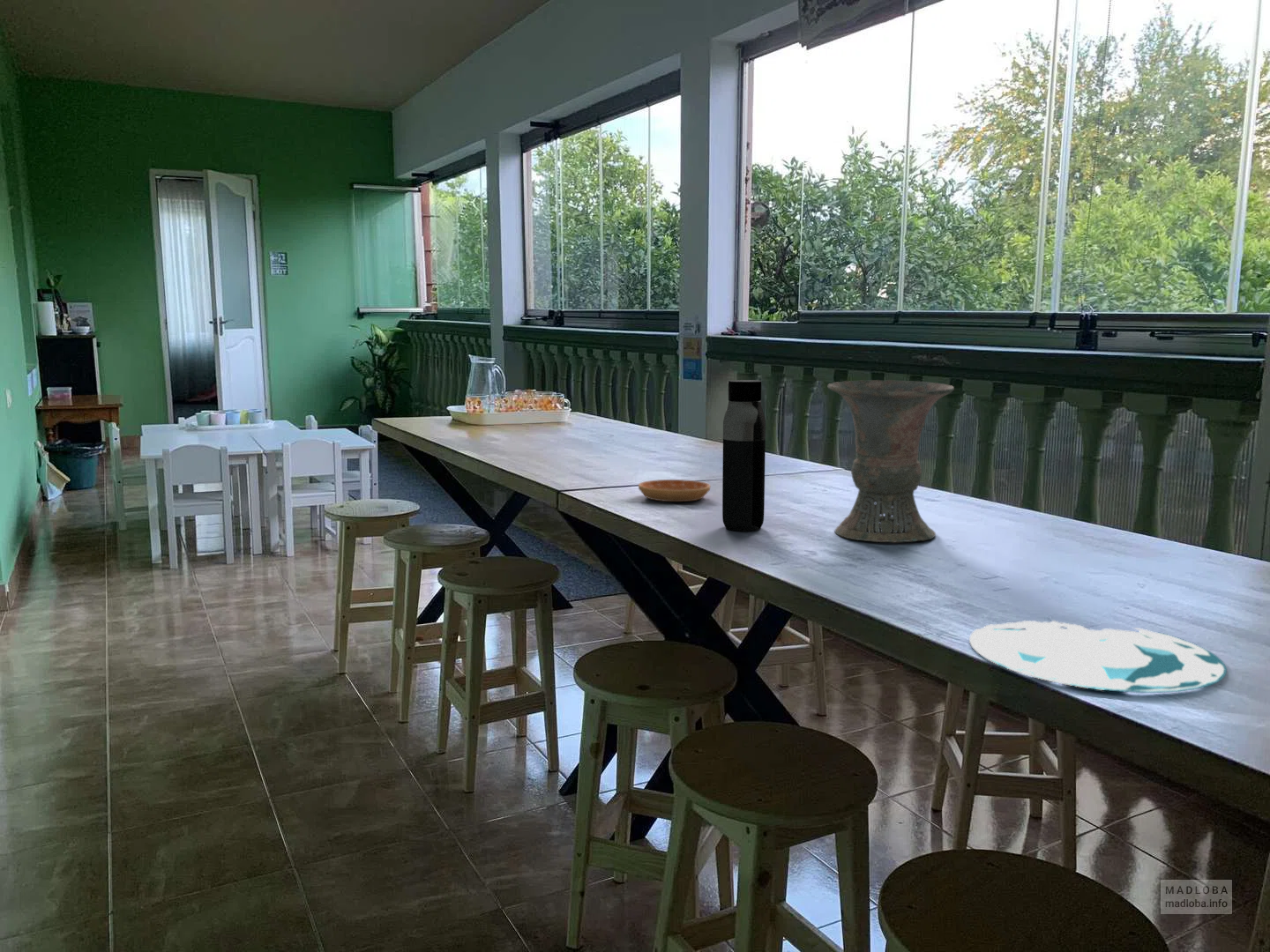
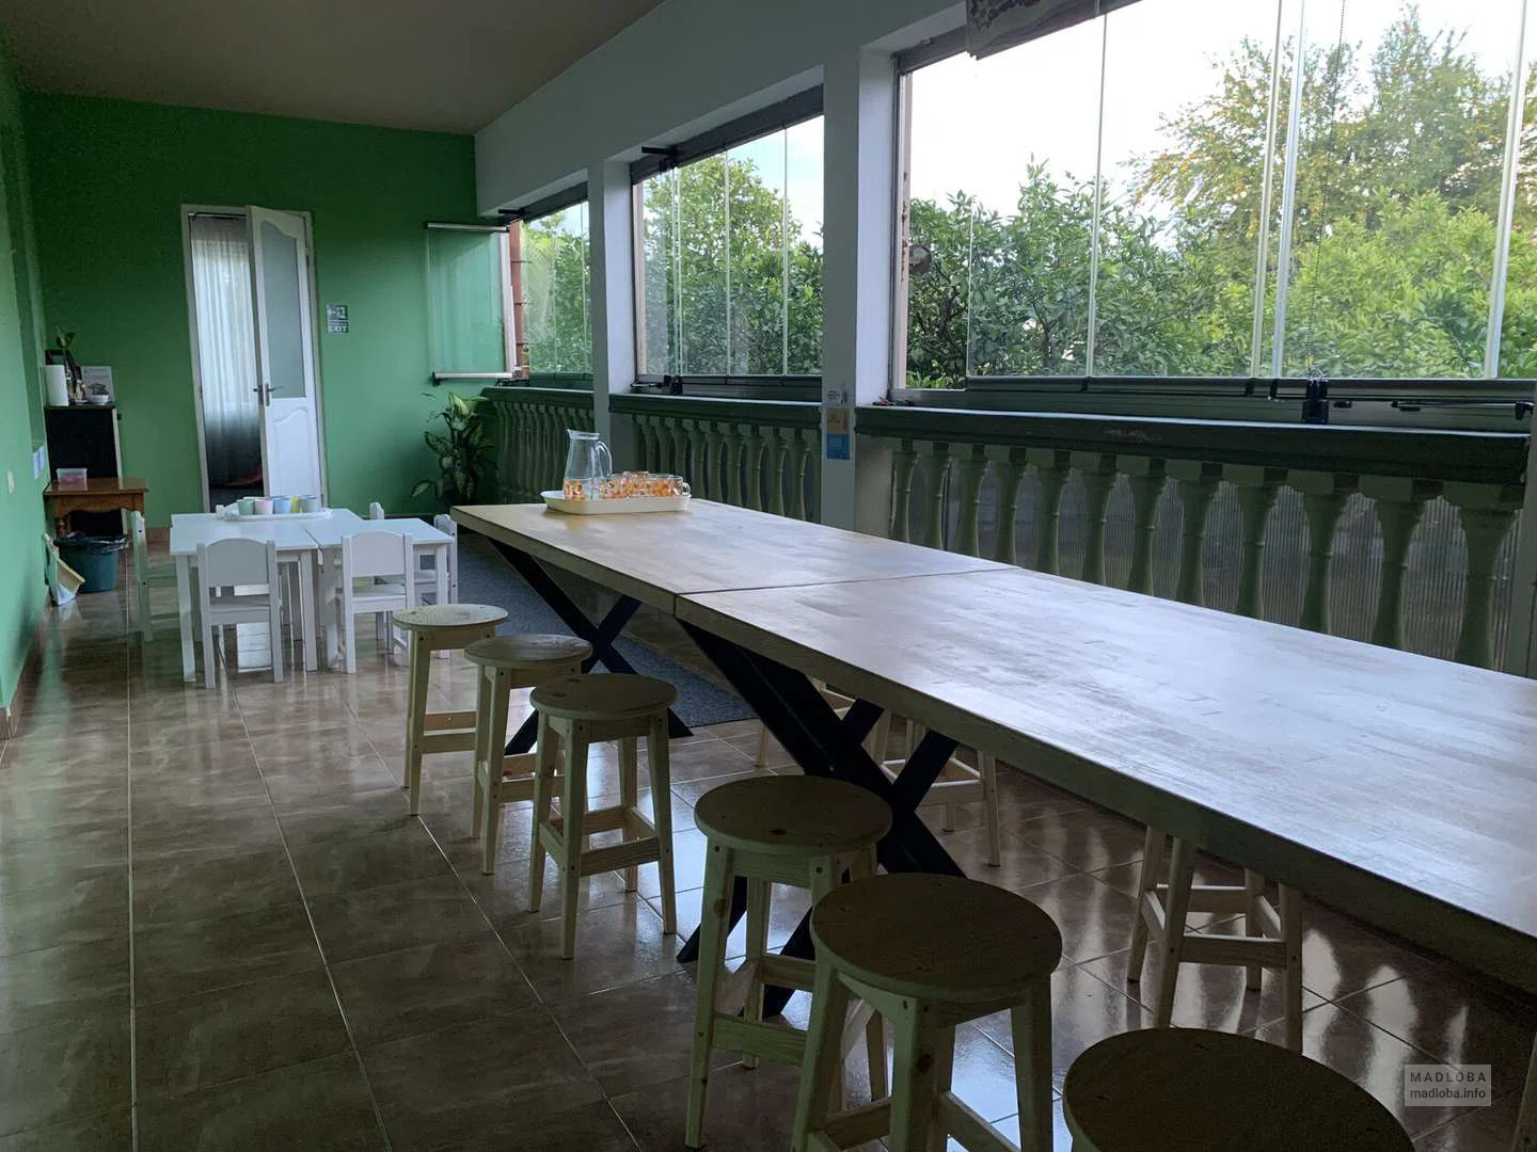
- water bottle (743, 455)
- saucer (674, 490)
- vase (887, 459)
- plate (1092, 641)
